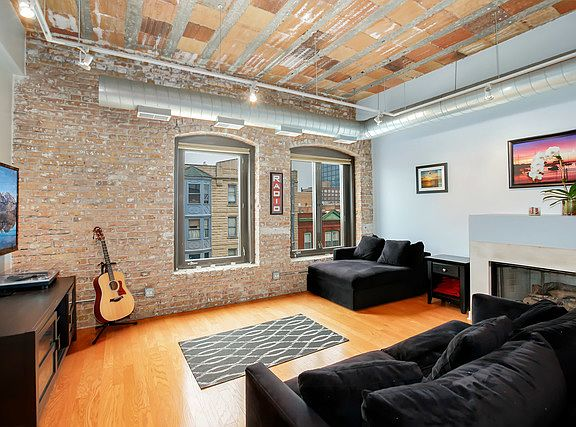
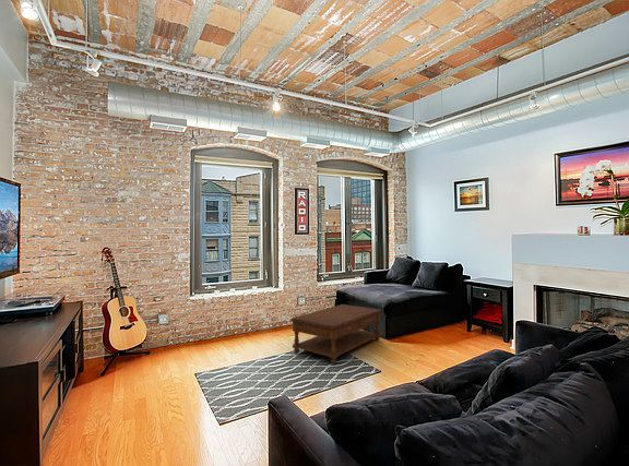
+ coffee table (339, 330)
